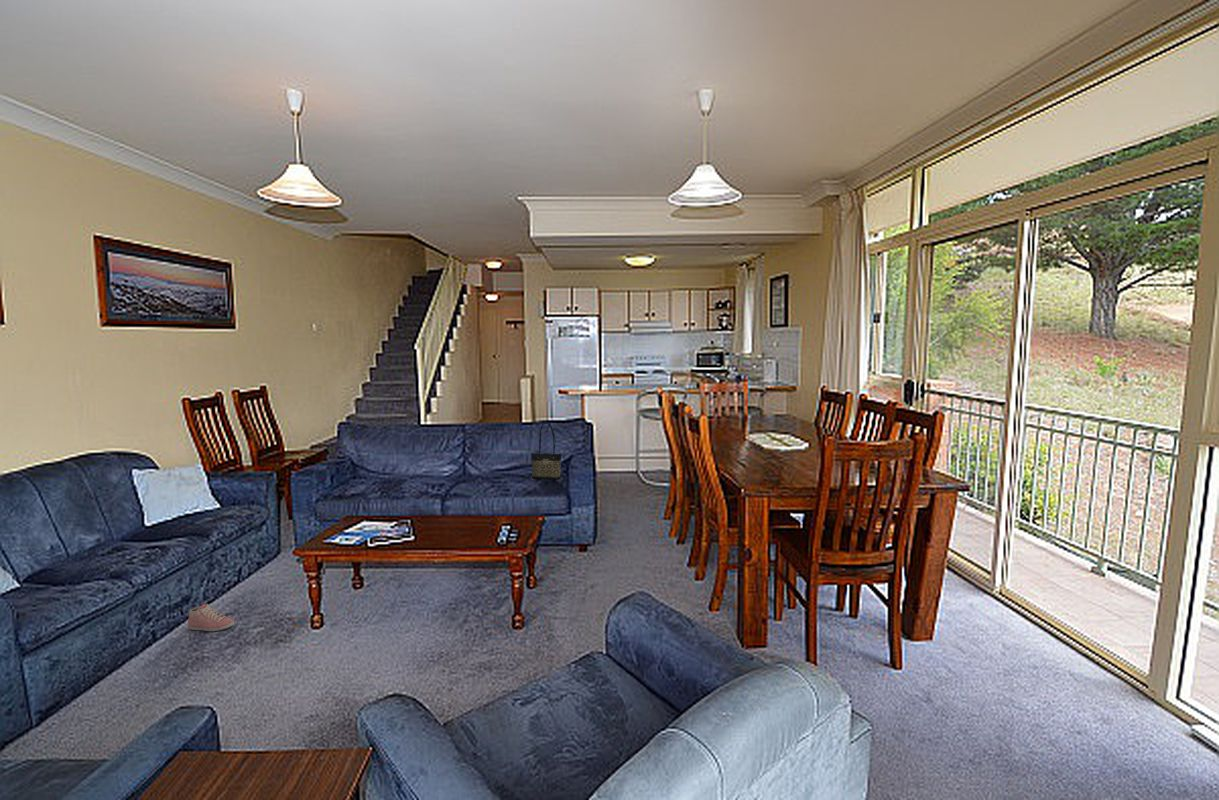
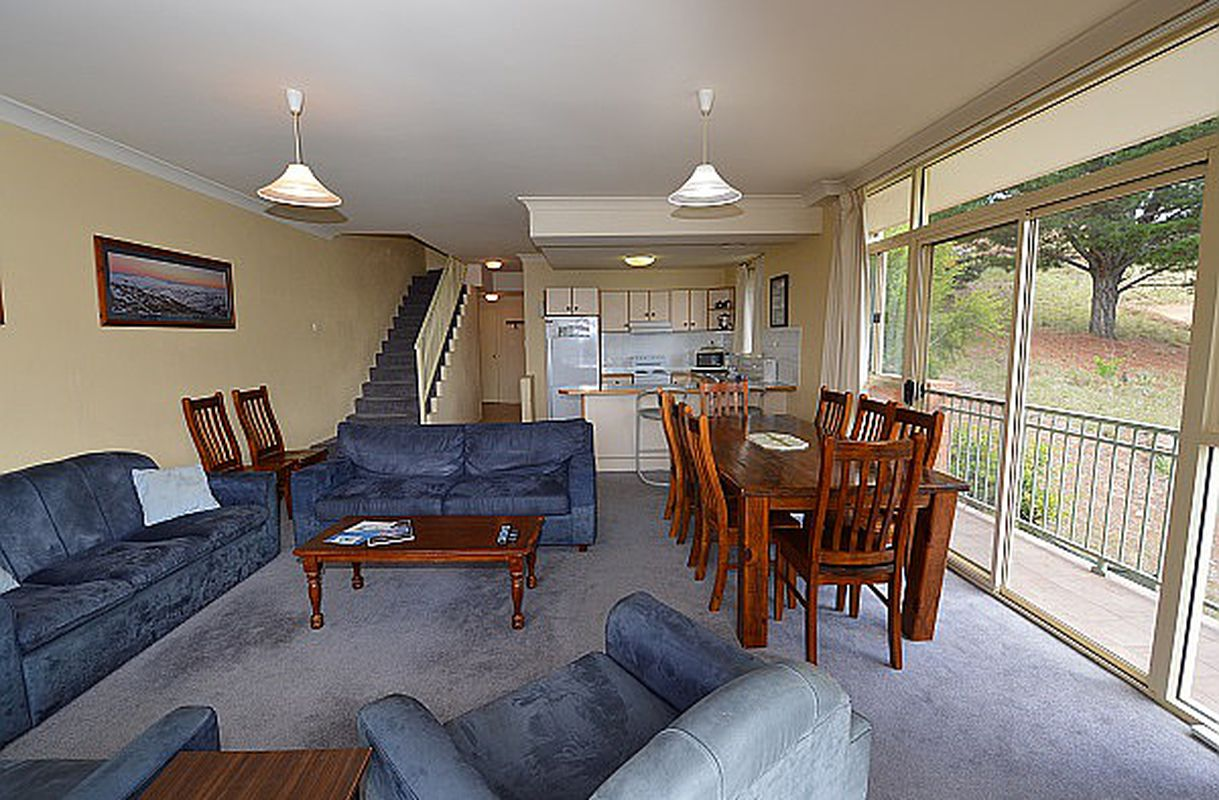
- tote bag (546, 453)
- sneaker (210, 616)
